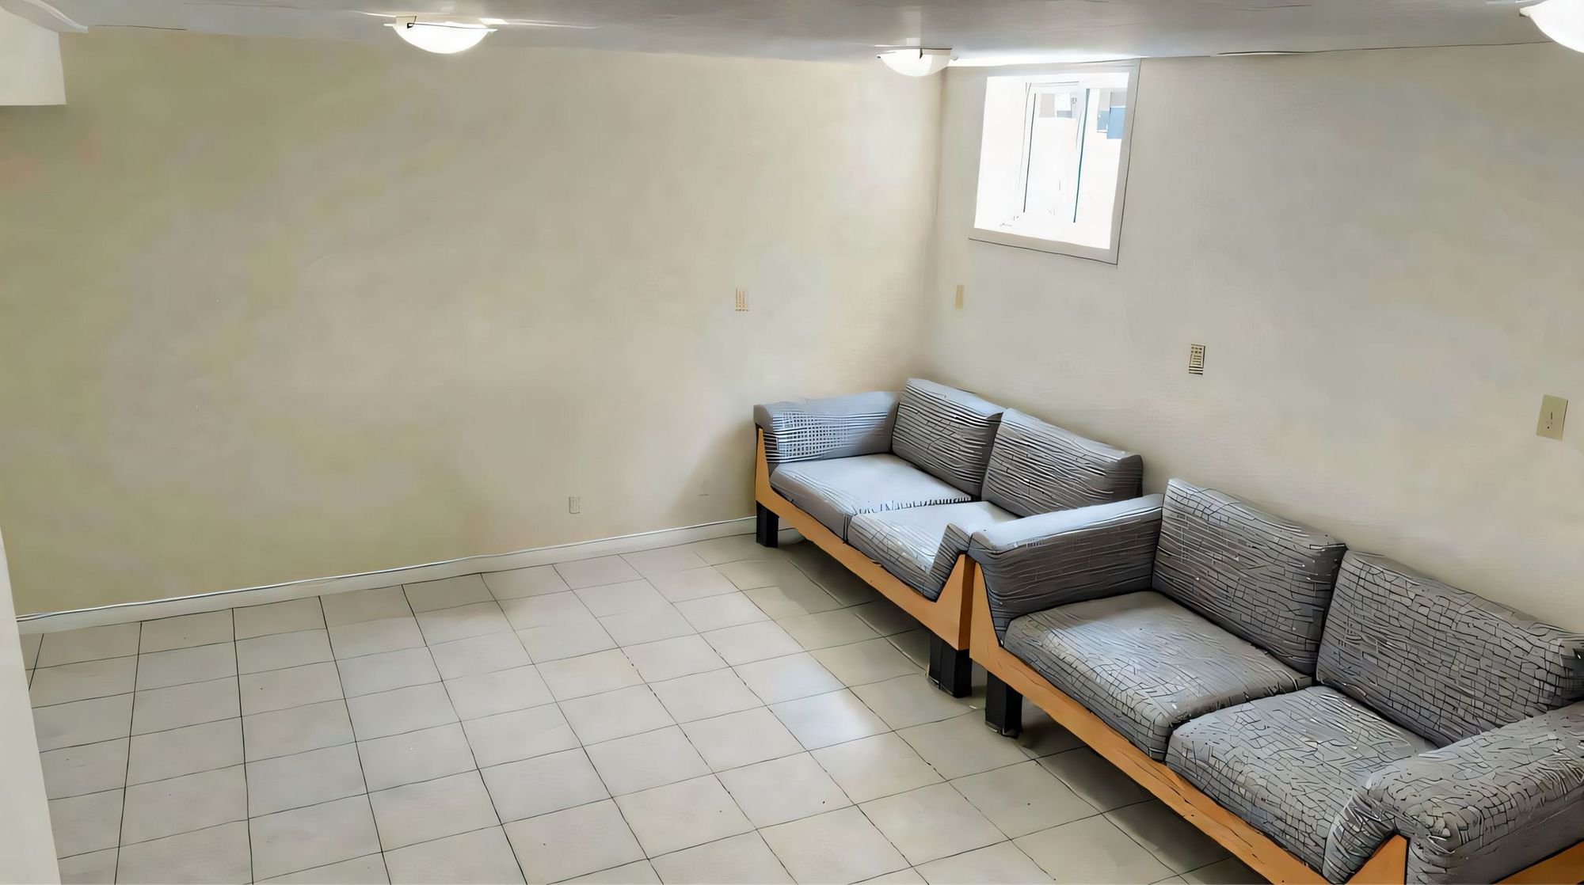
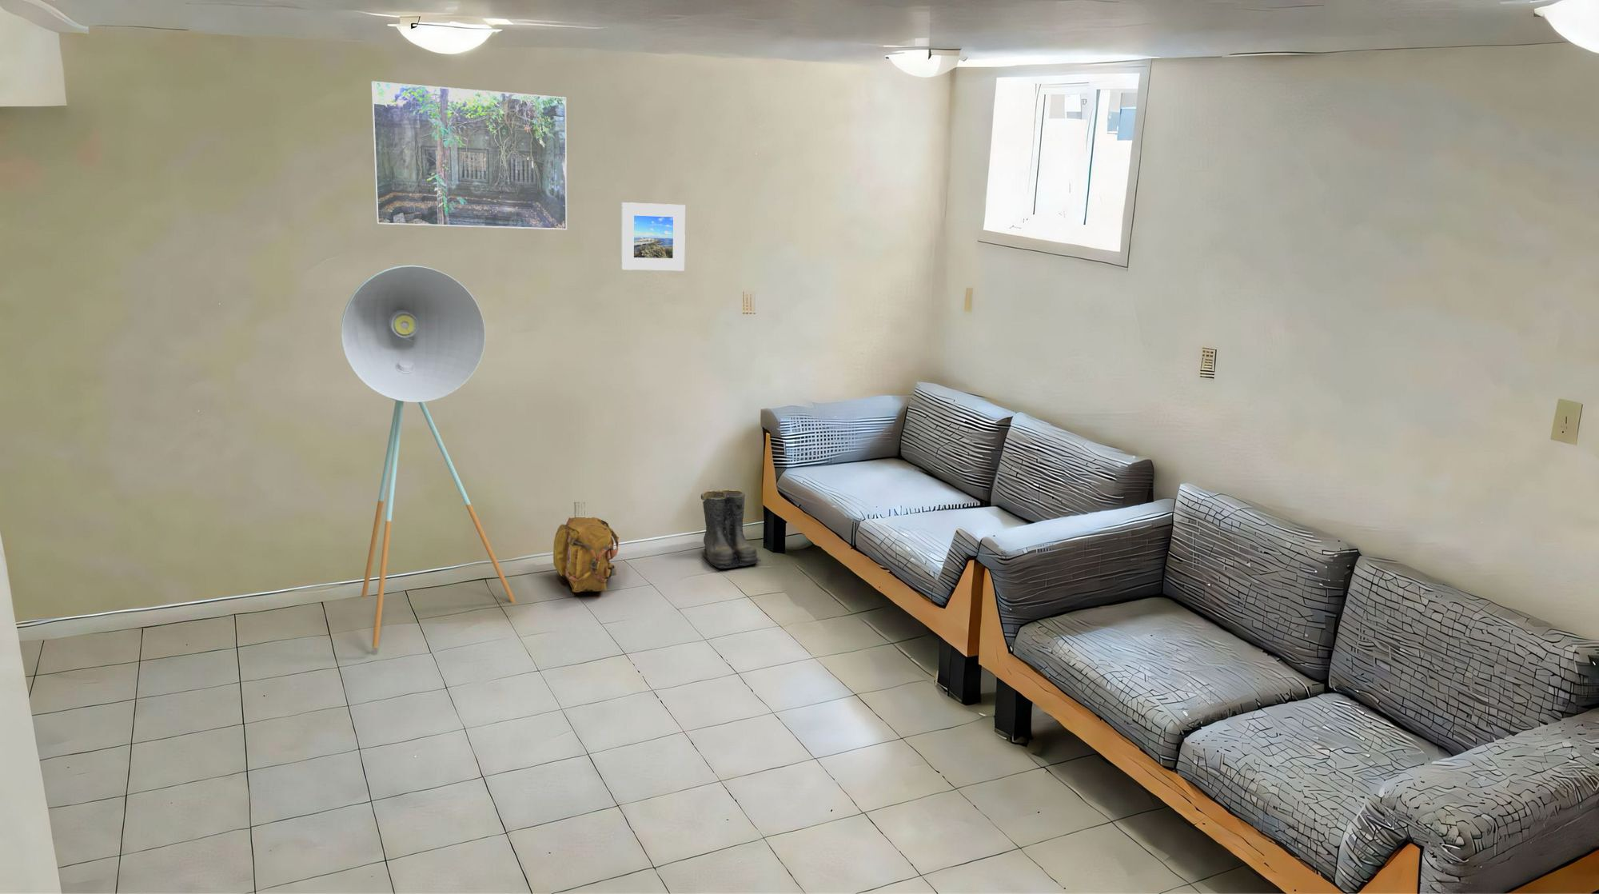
+ floor lamp (436, 443)
+ backpack (590, 555)
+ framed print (473, 159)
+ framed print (653, 237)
+ boots (728, 527)
